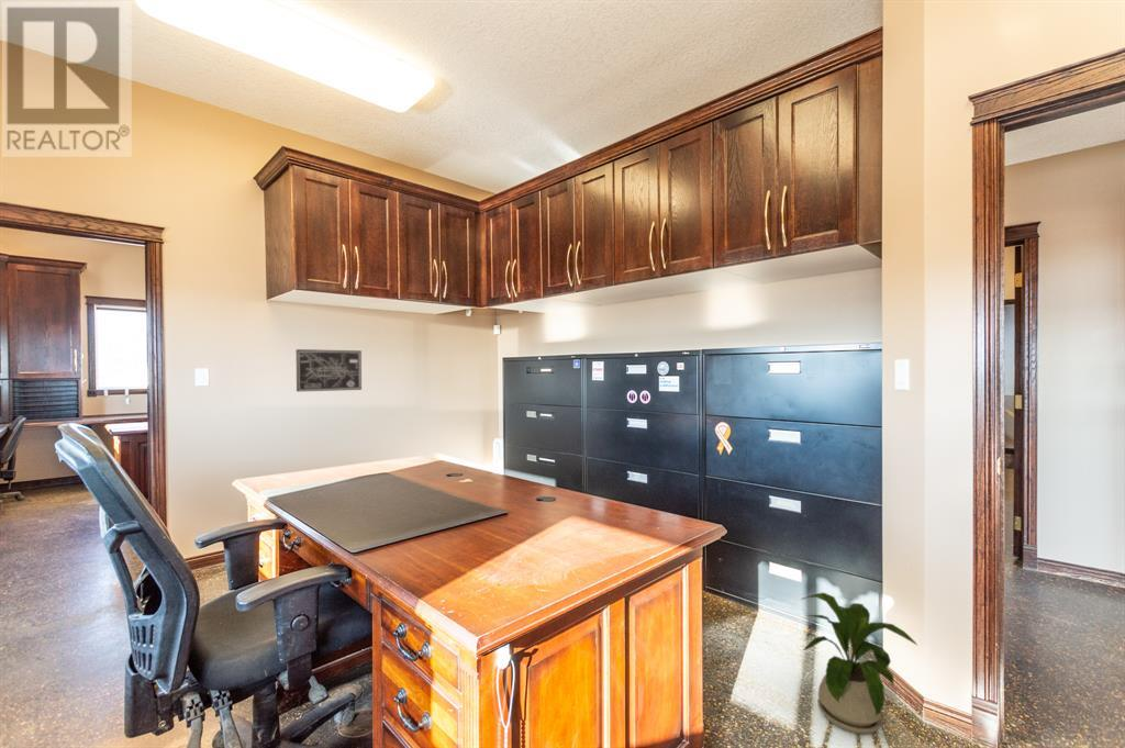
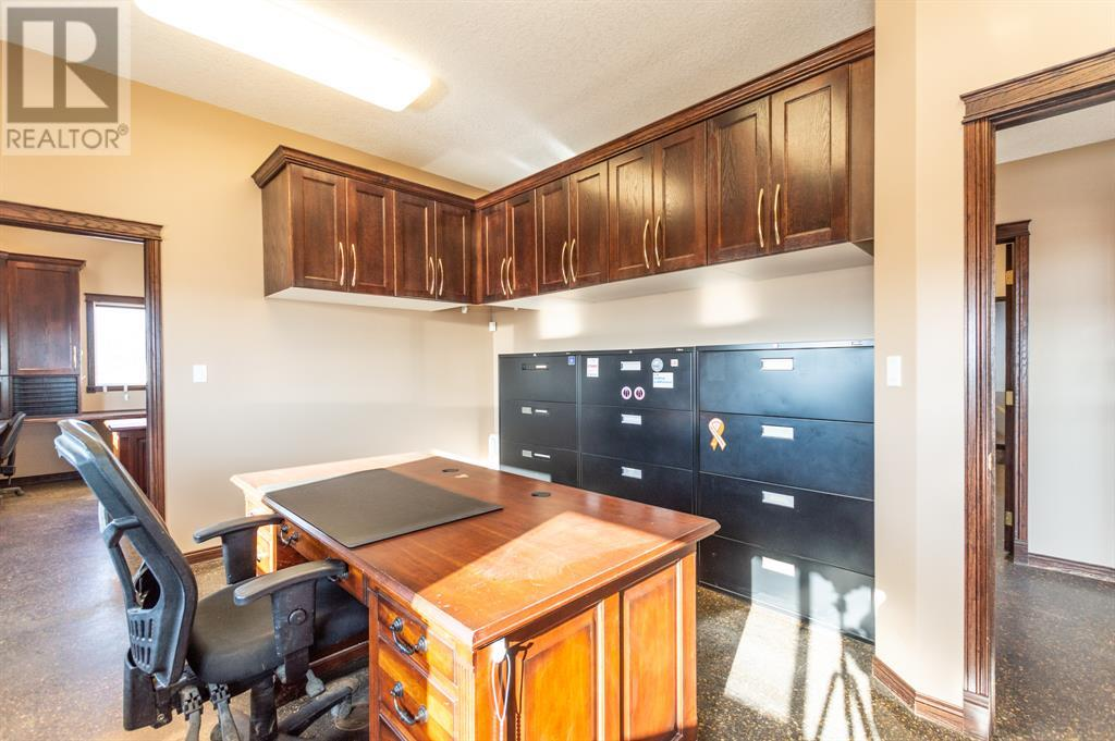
- wall art (330, 370)
- house plant (859, 651)
